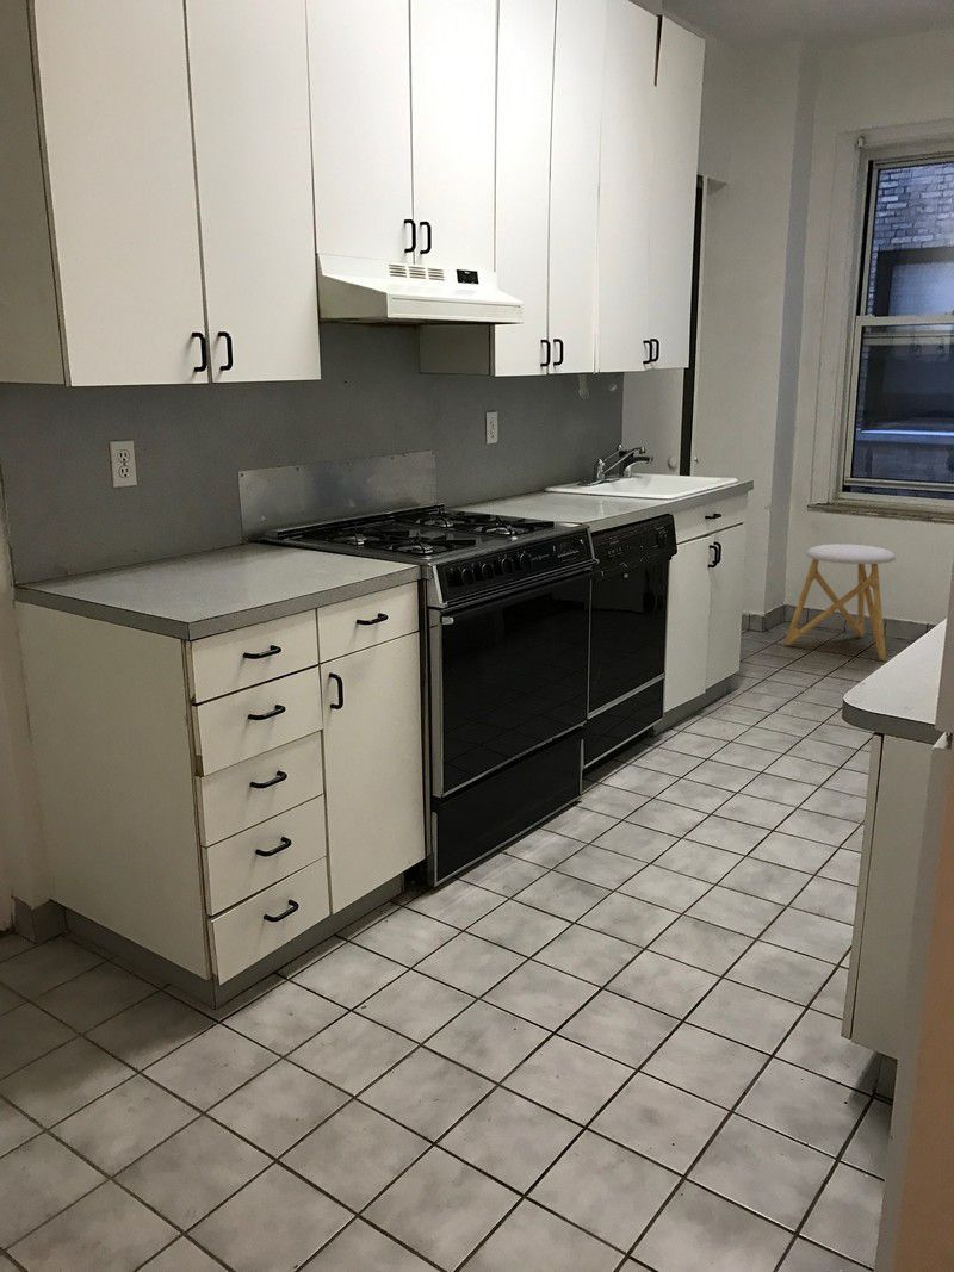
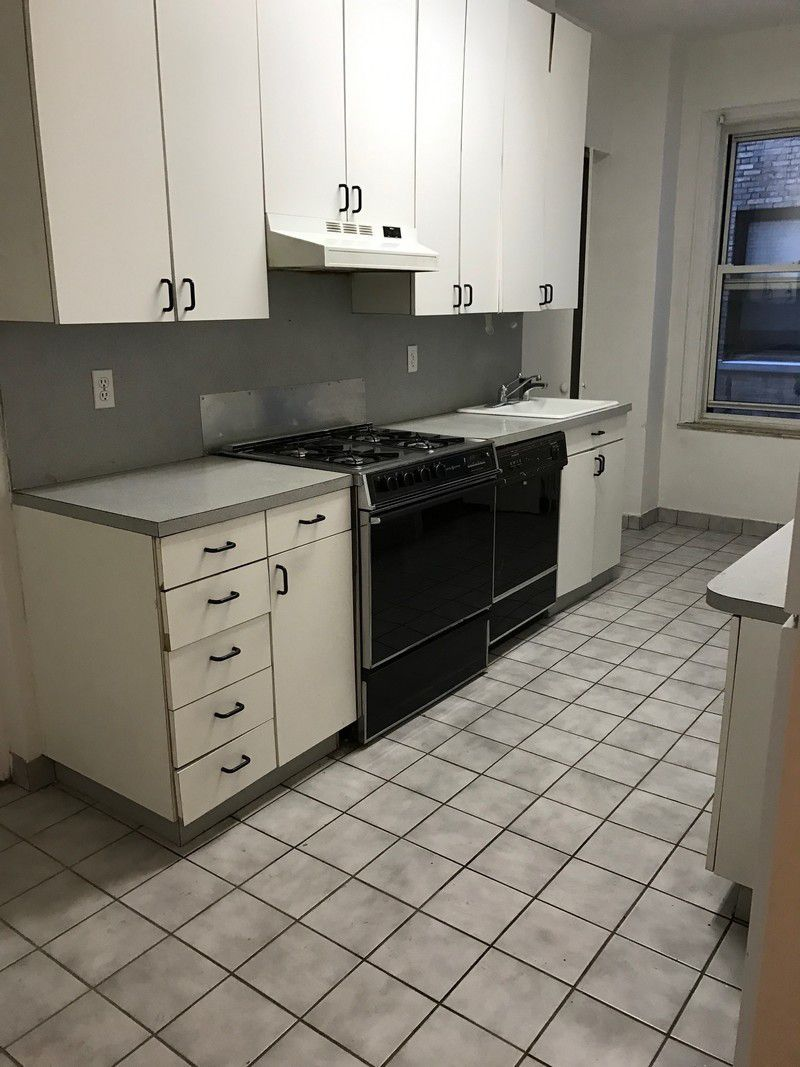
- stool (849, 597)
